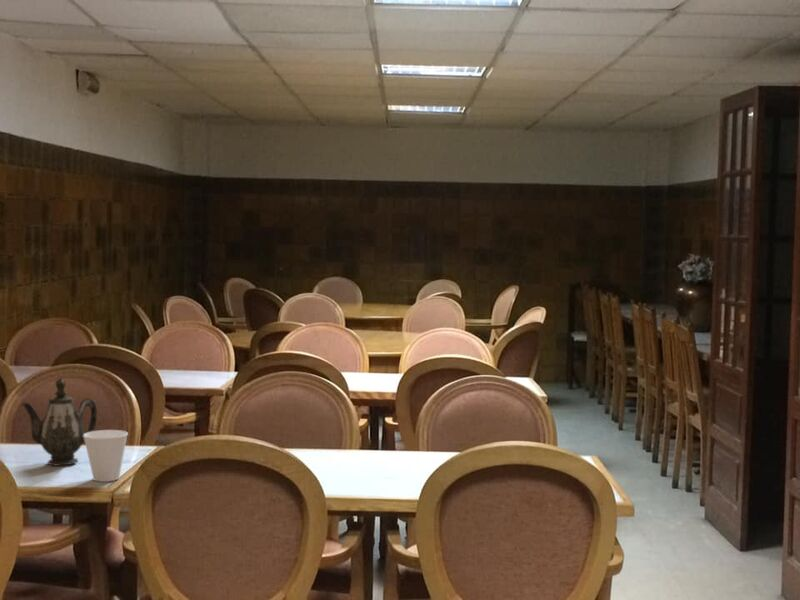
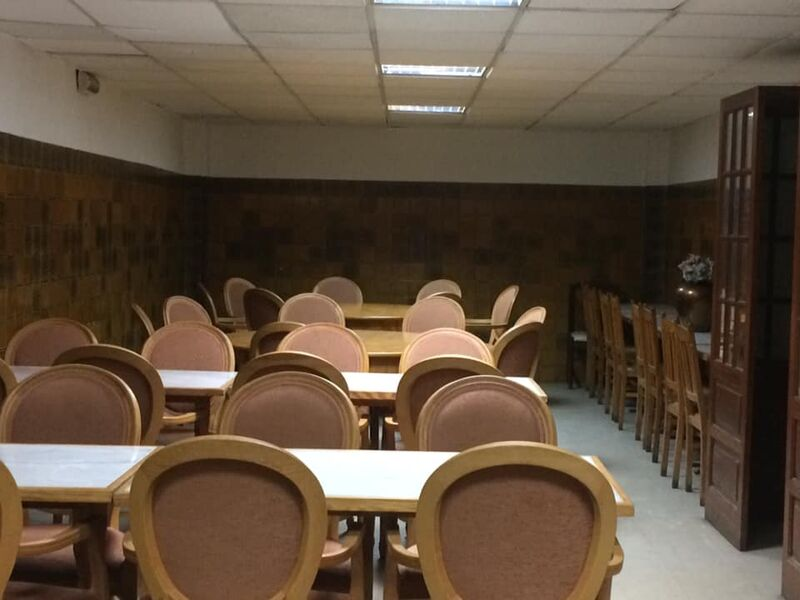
- cup (106, 456)
- teapot (59, 420)
